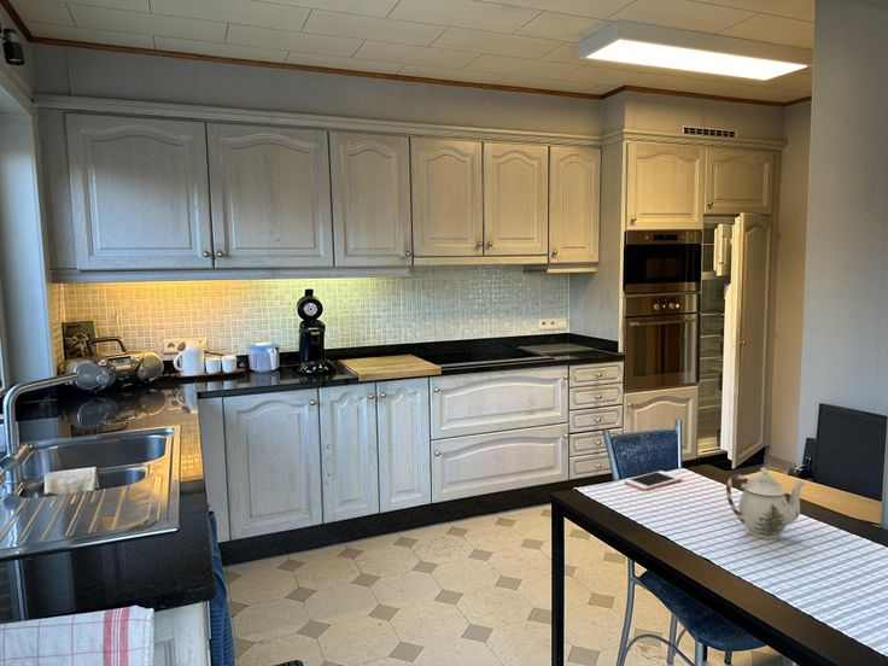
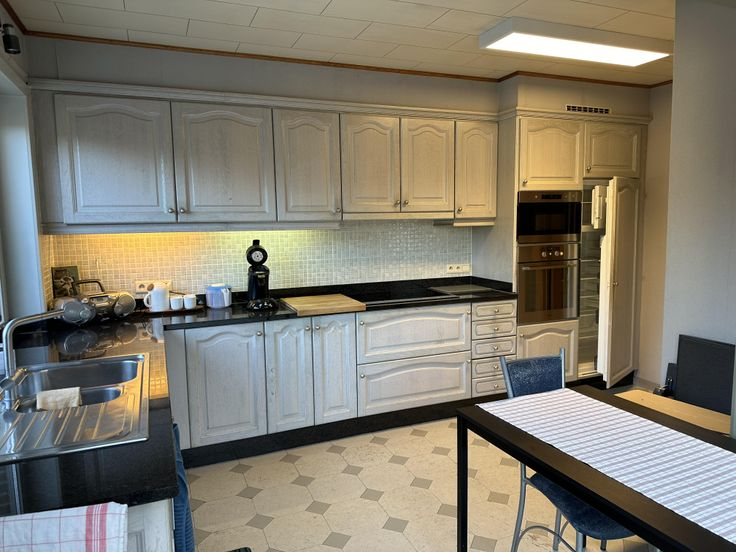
- teapot (765, 501)
- cell phone (653, 480)
